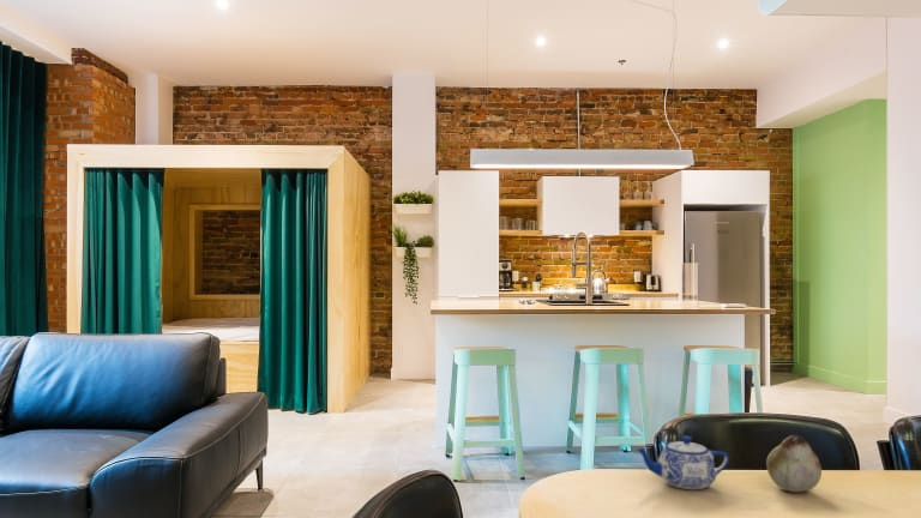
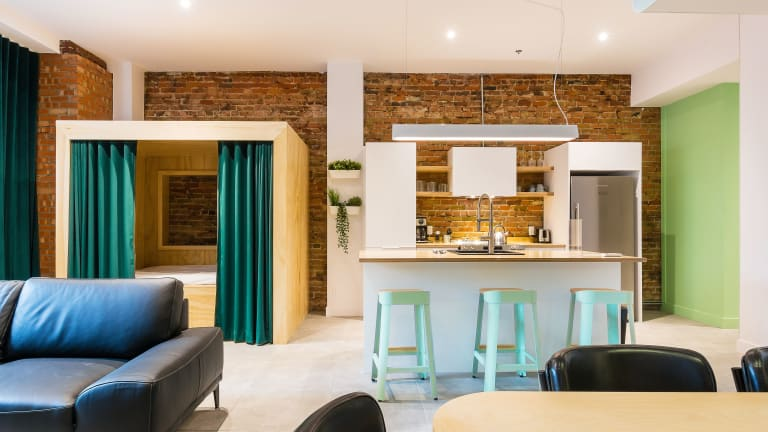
- fruit (791, 459)
- teapot (681, 459)
